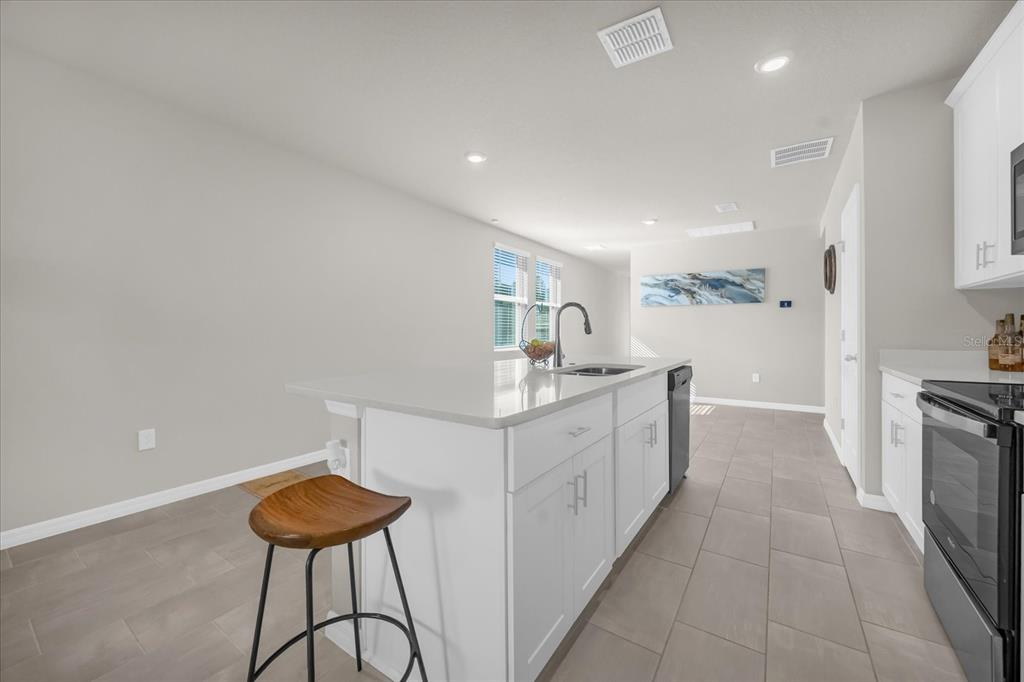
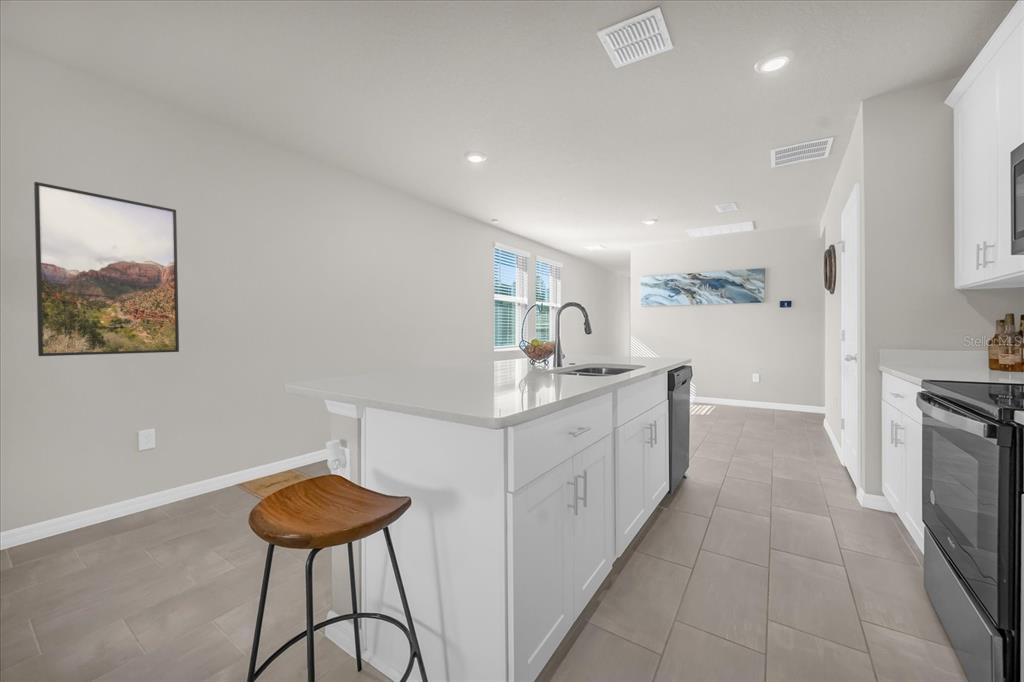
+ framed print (114, 275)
